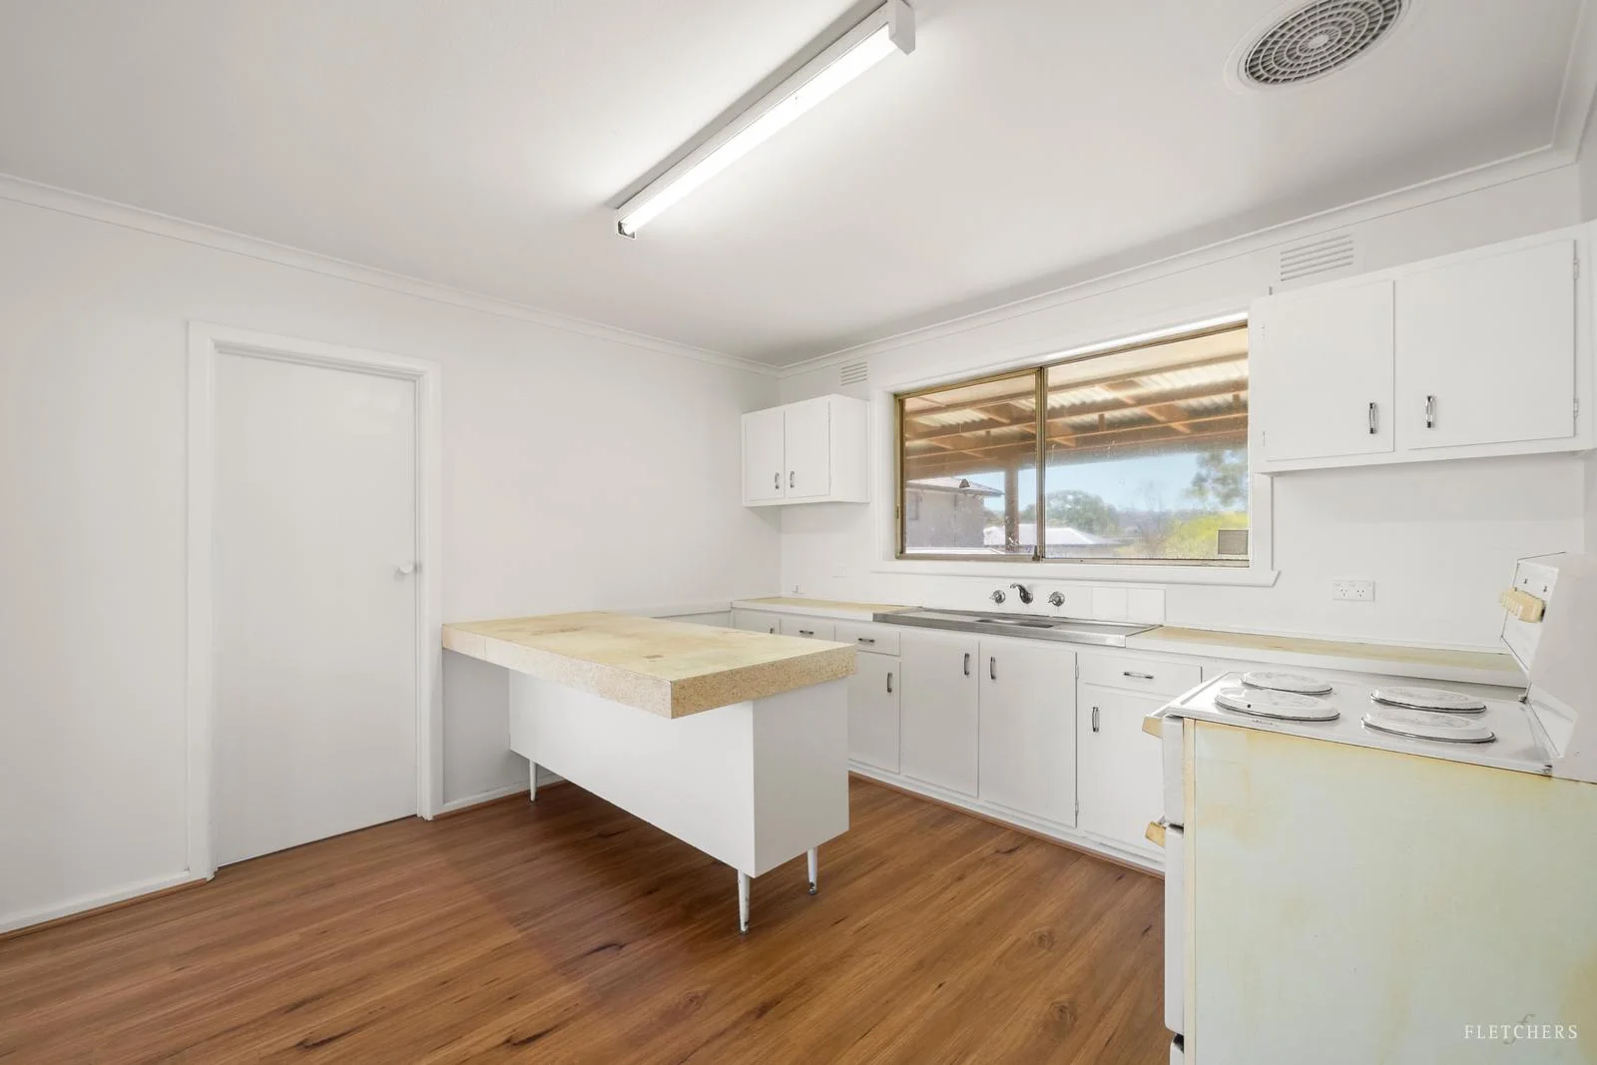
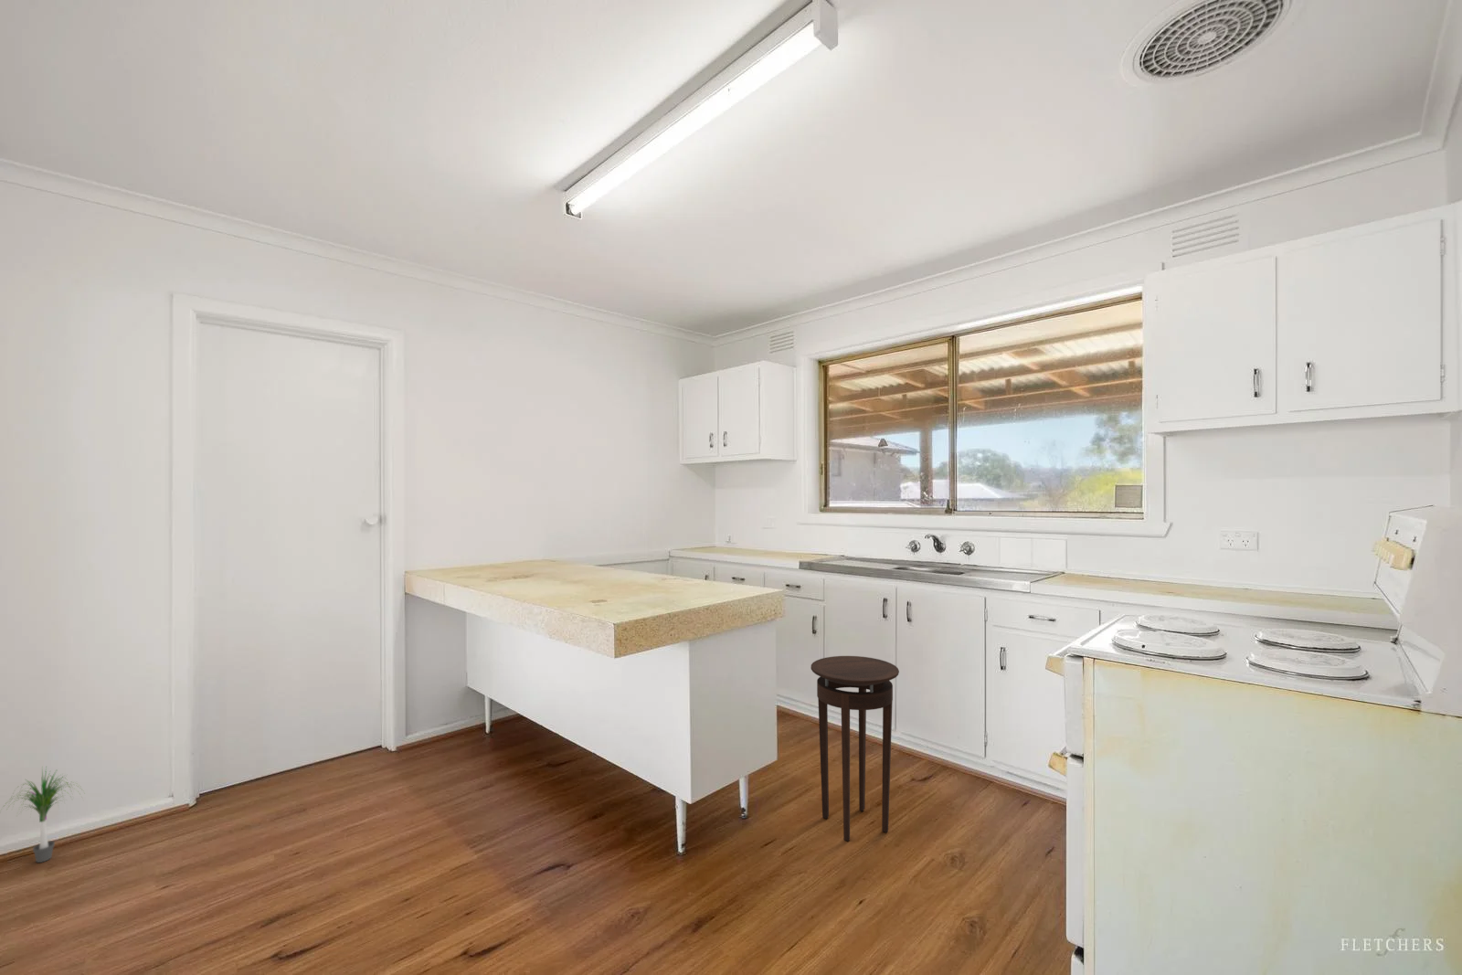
+ potted plant (42, 813)
+ stool (859, 745)
